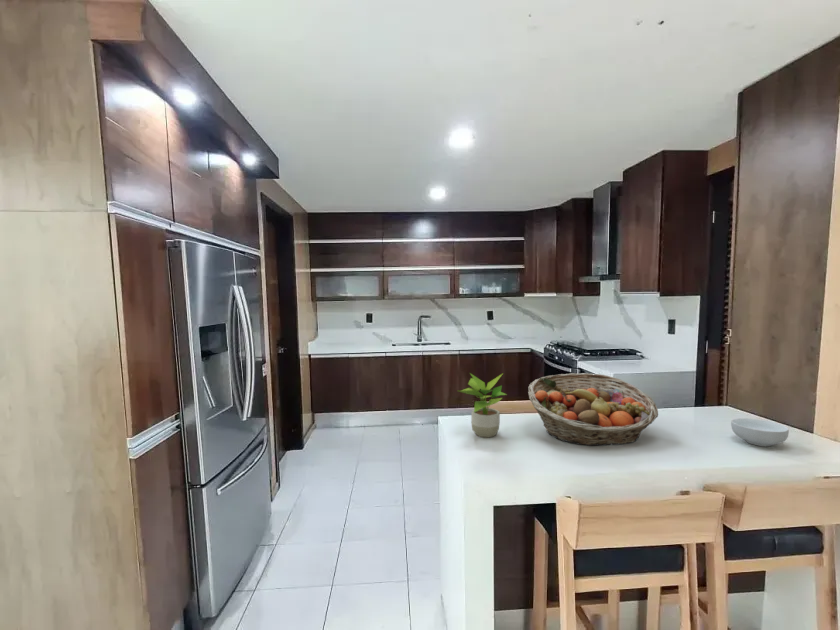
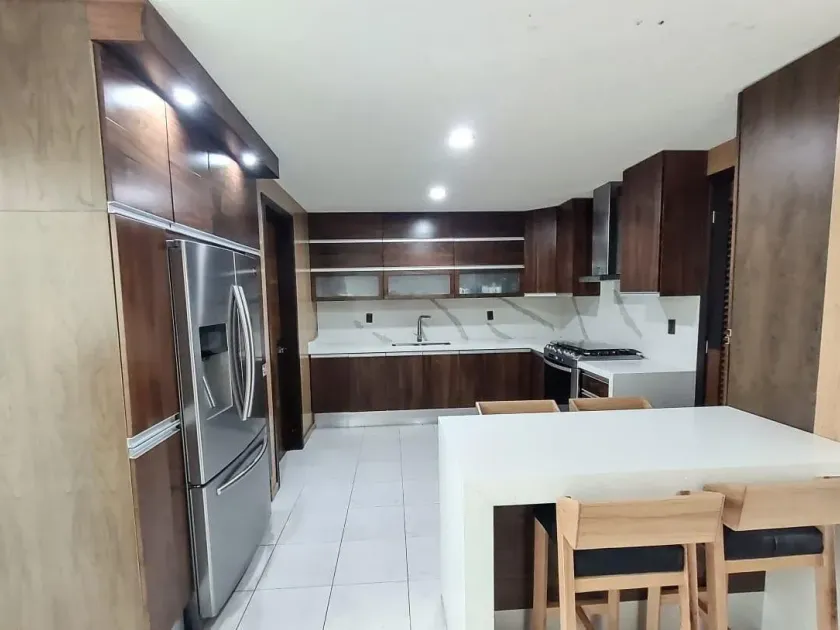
- fruit basket (589, 407)
- potted plant (480, 404)
- cereal bowl (758, 433)
